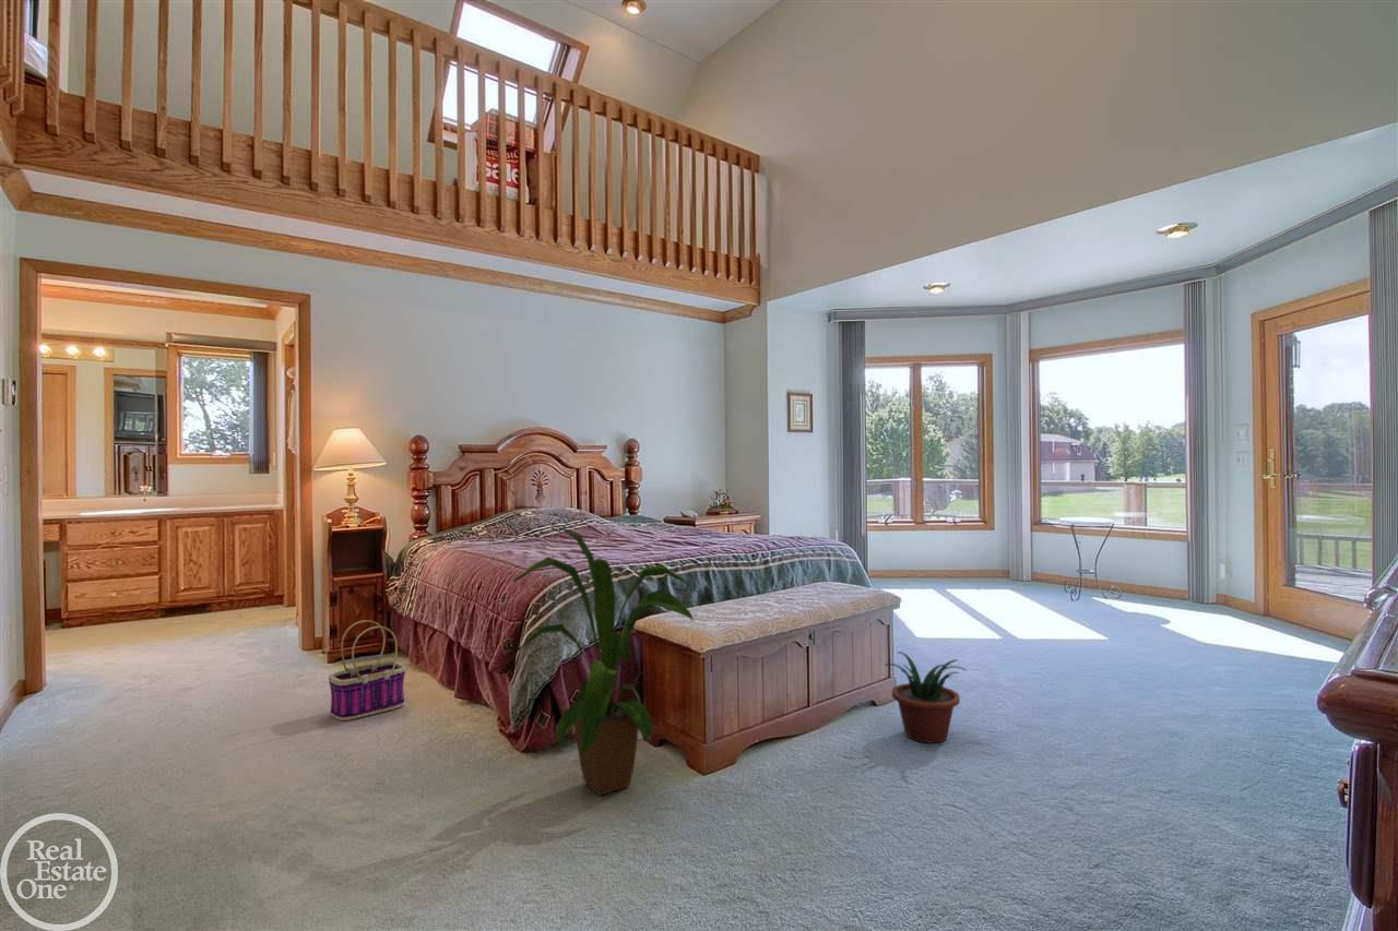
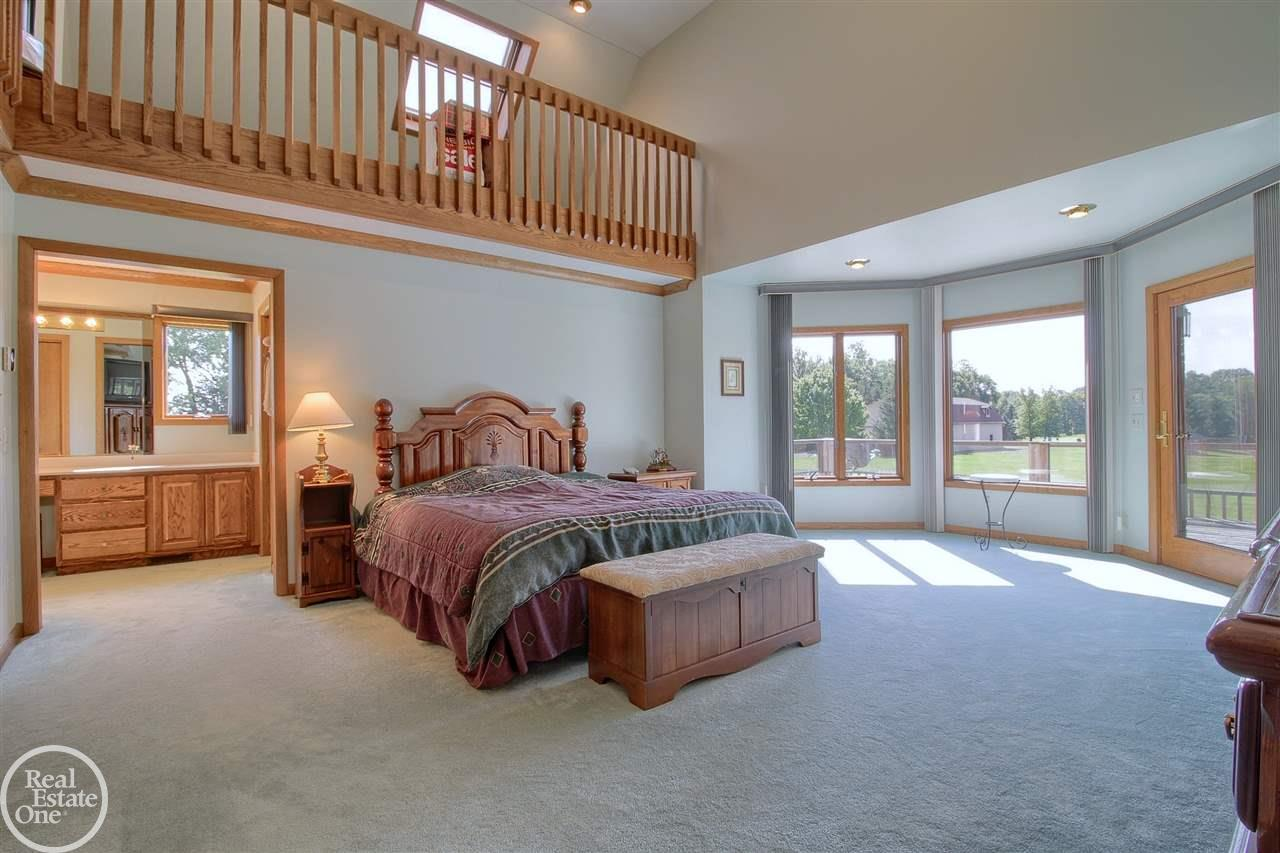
- house plant (613, 660)
- potted plant (927, 696)
- basket (368, 666)
